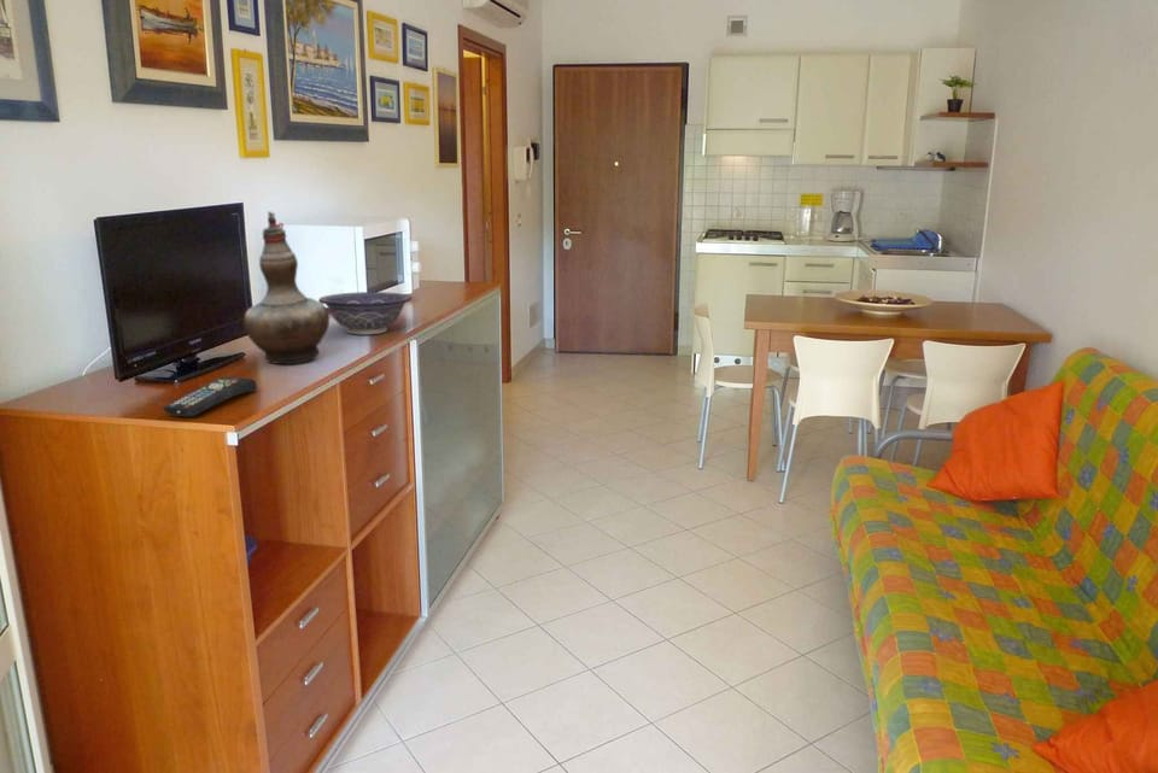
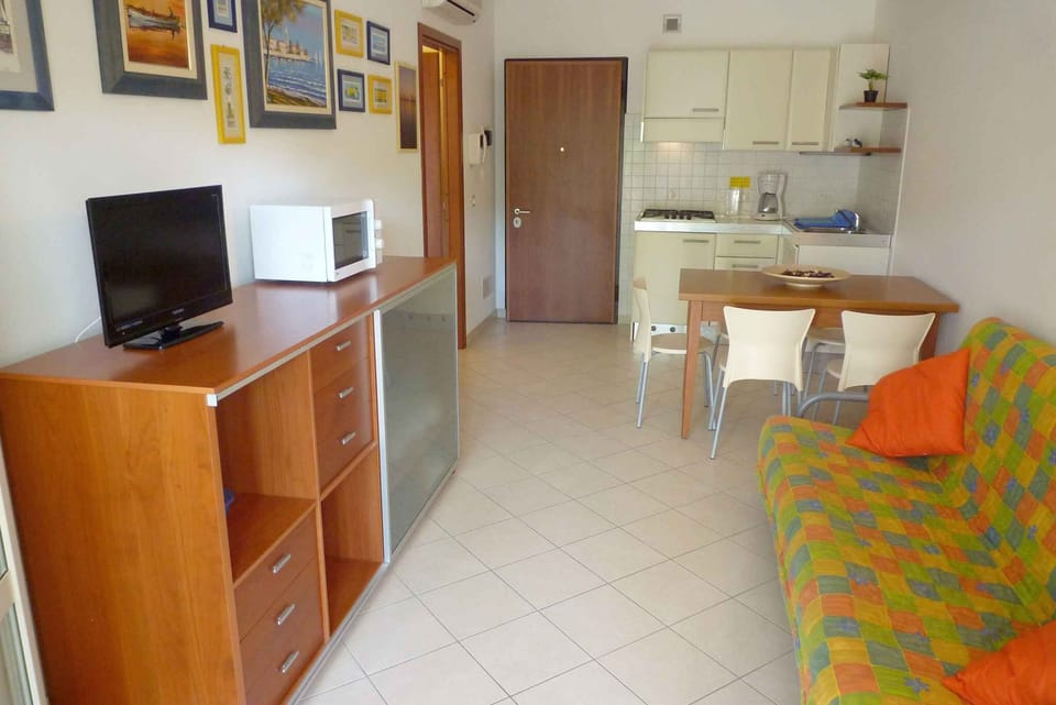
- decorative vase (285, 287)
- remote control (212, 394)
- decorative bowl (365, 314)
